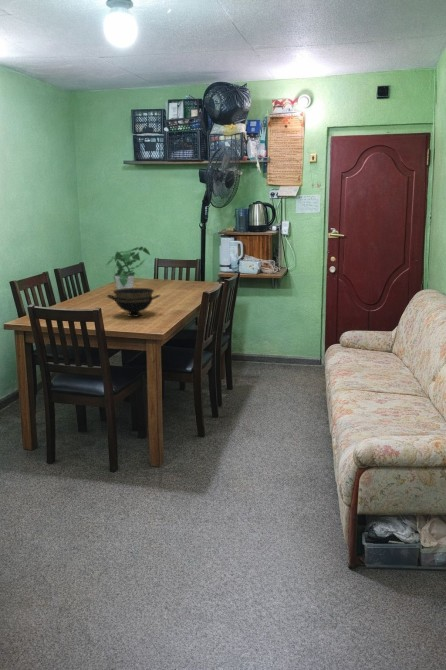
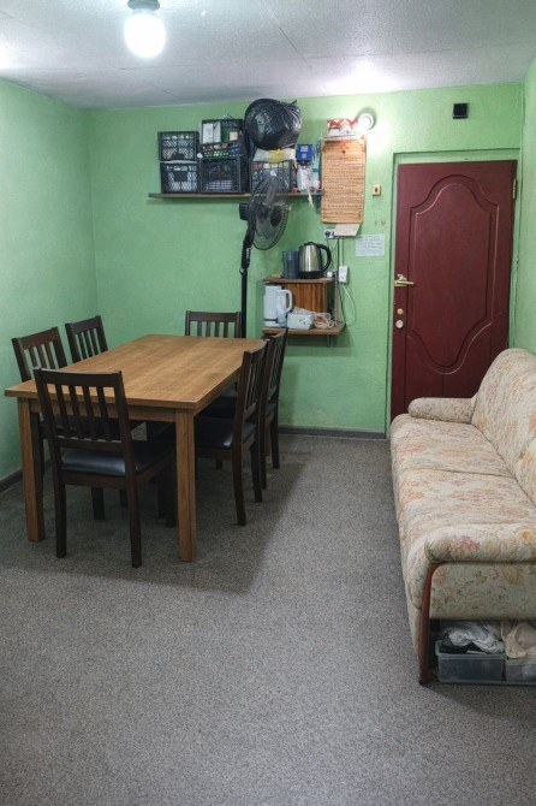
- bowl (134, 302)
- potted plant (128, 272)
